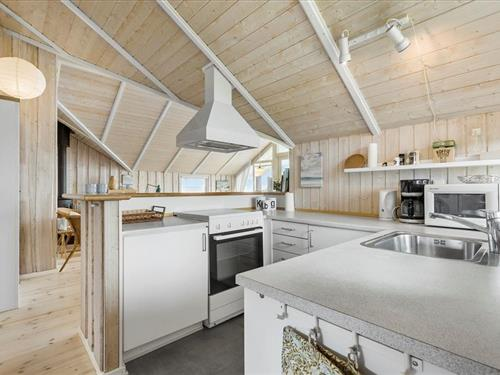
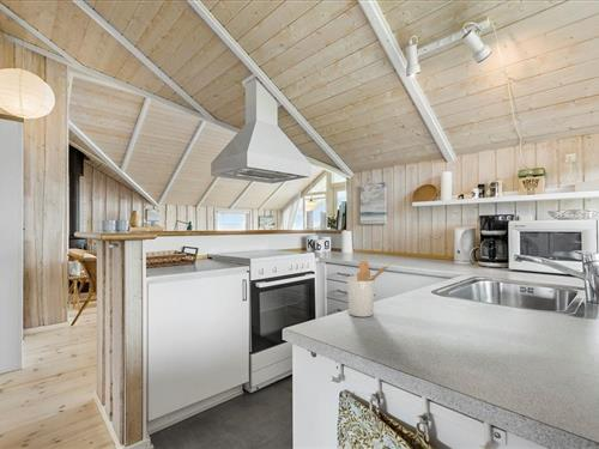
+ utensil holder (368, 287)
